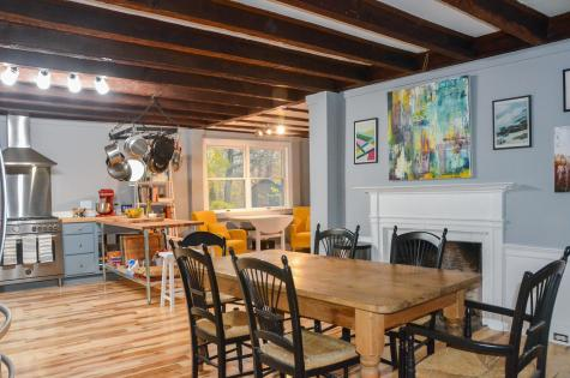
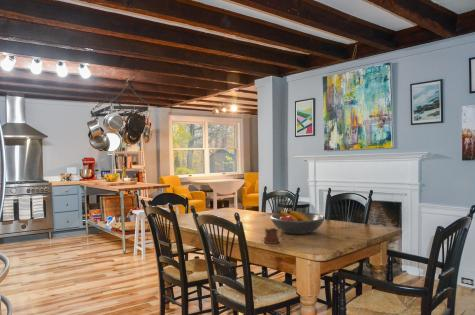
+ fruit bowl (297, 222)
+ mug (274, 235)
